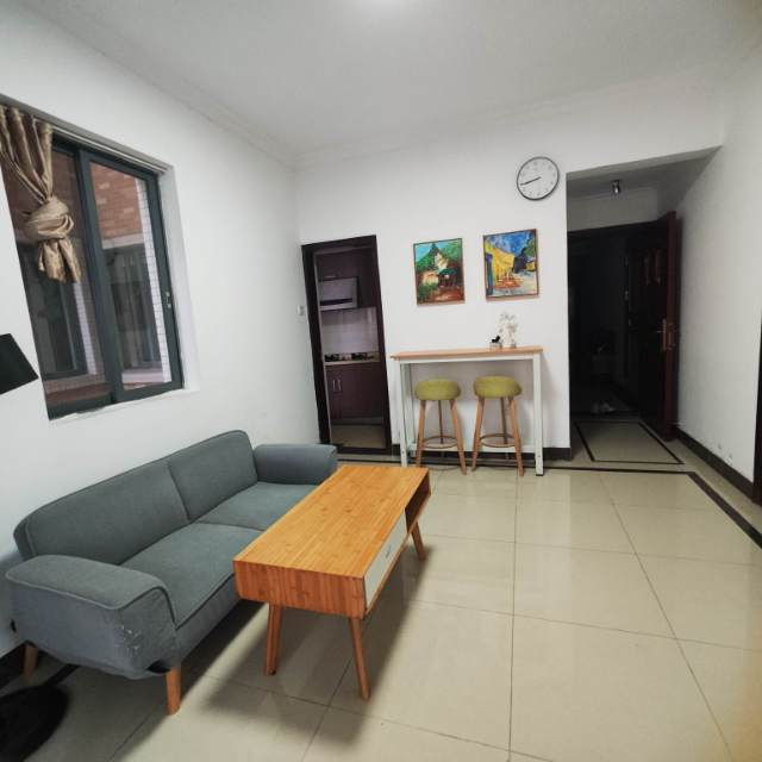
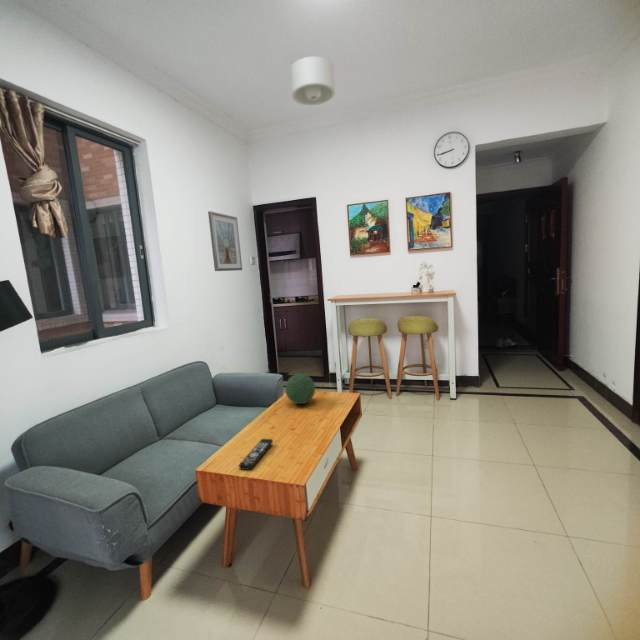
+ ceiling light (312, 83)
+ decorative orb (300, 388)
+ picture frame (226, 242)
+ remote control (257, 453)
